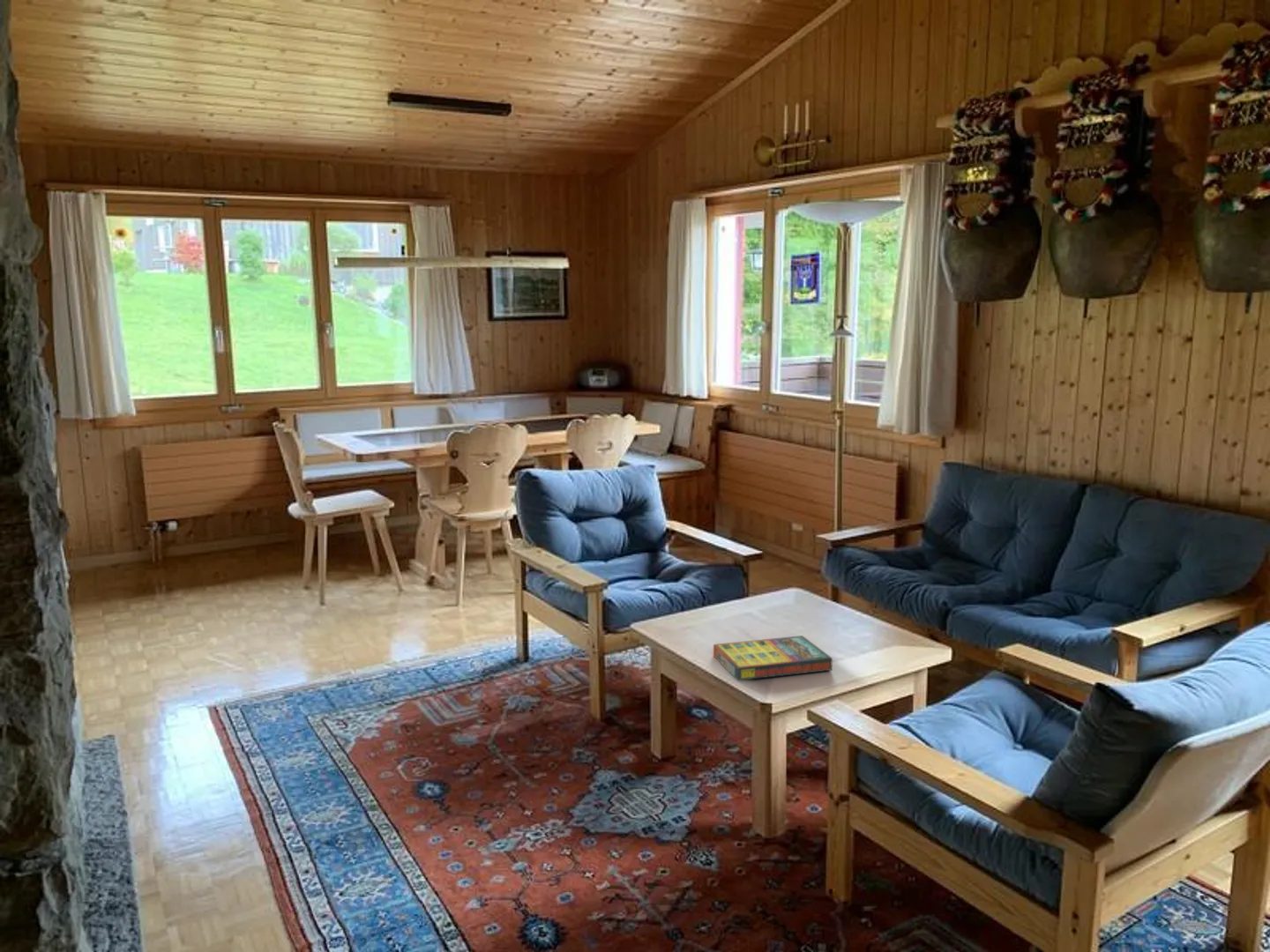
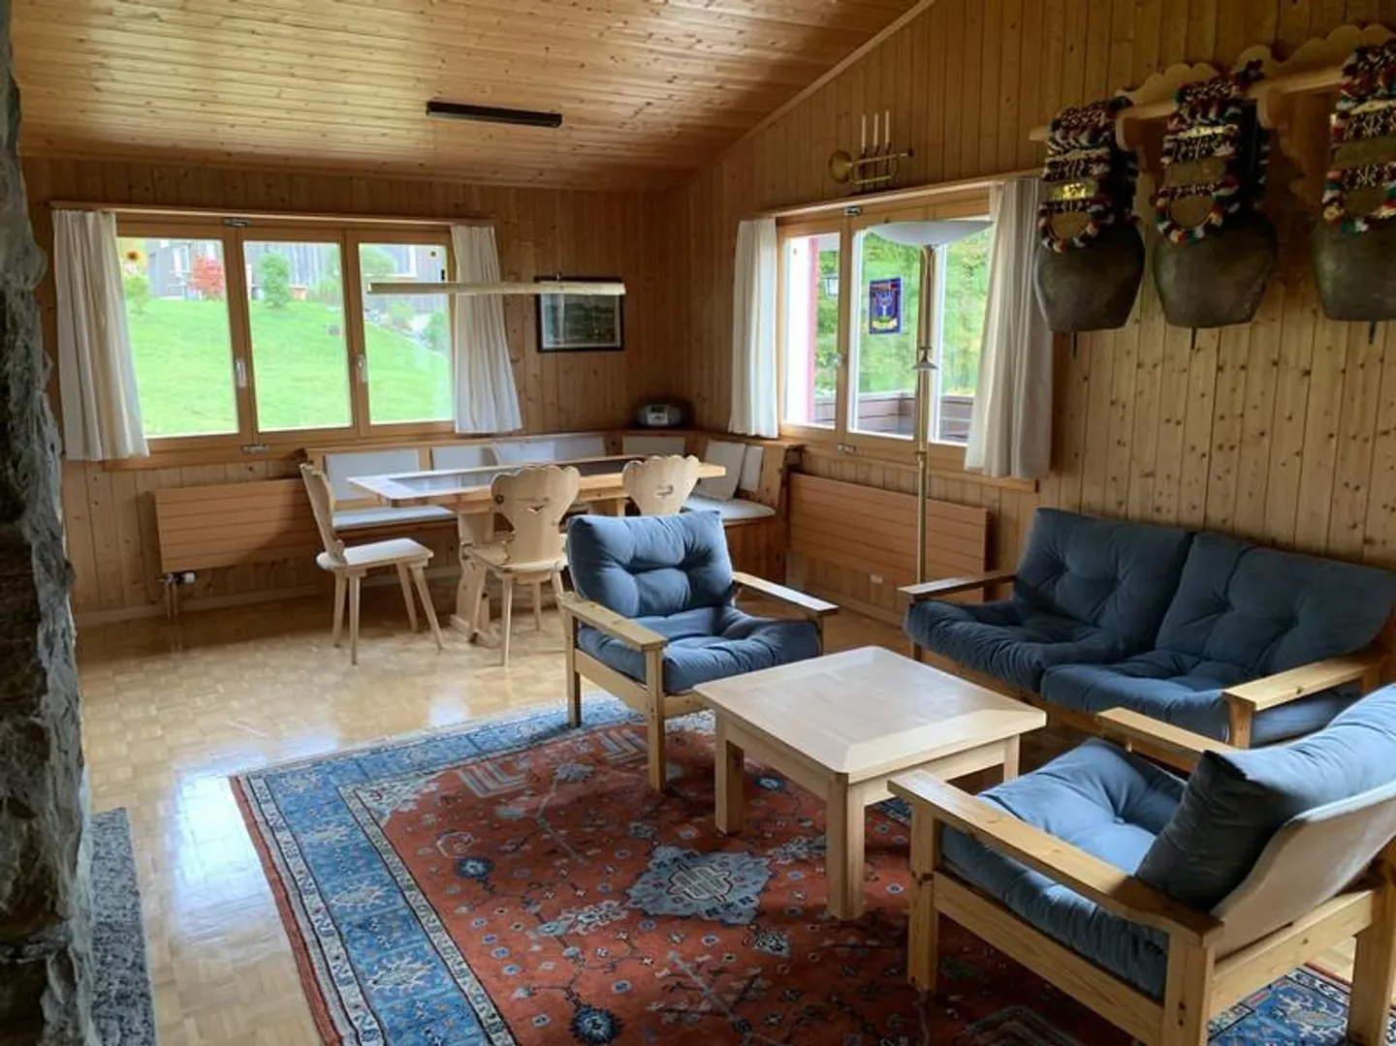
- game compilation box (771, 657)
